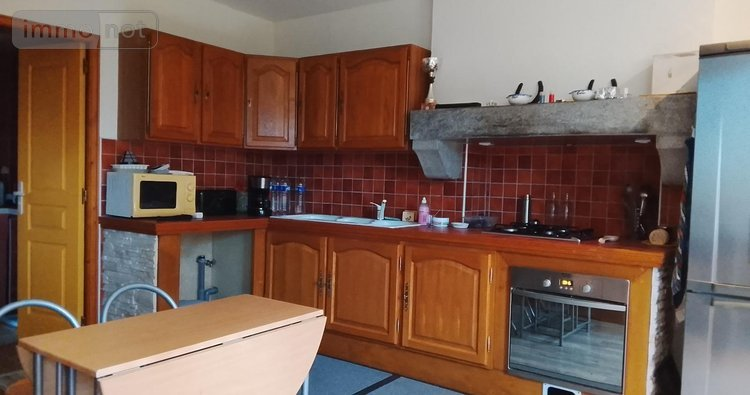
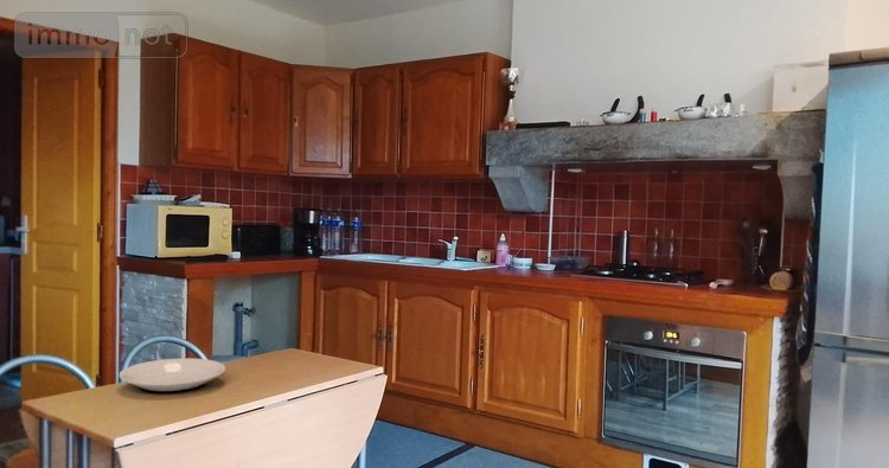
+ plate (173, 377)
